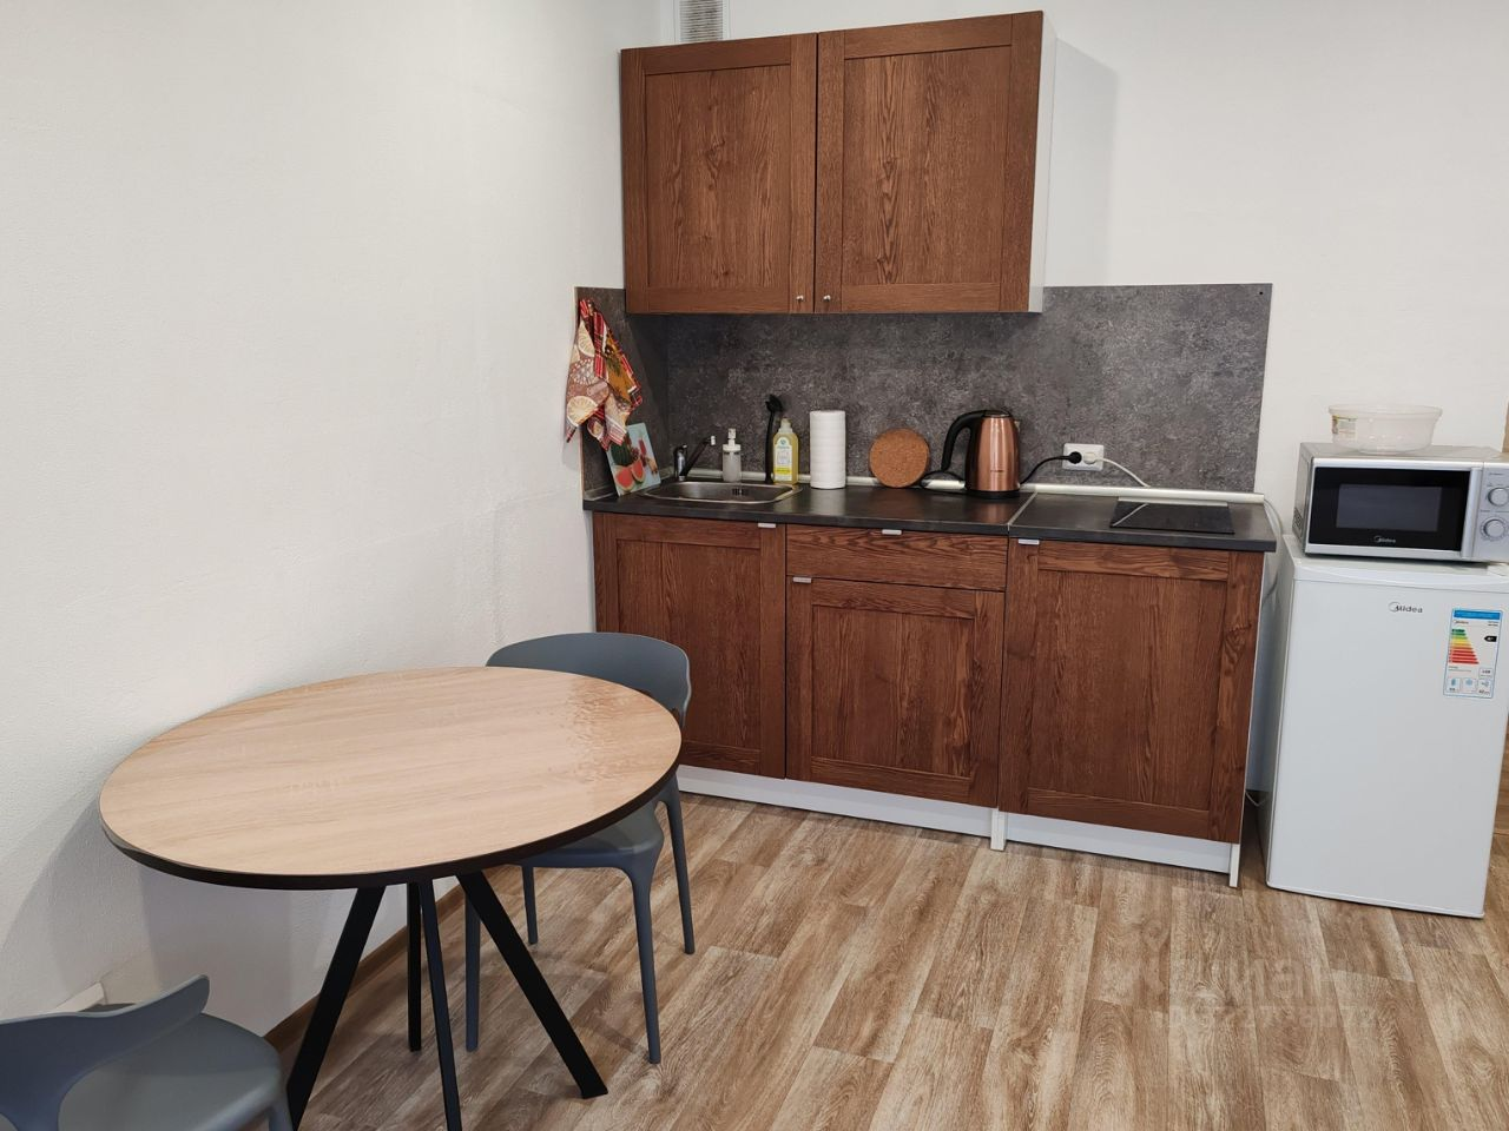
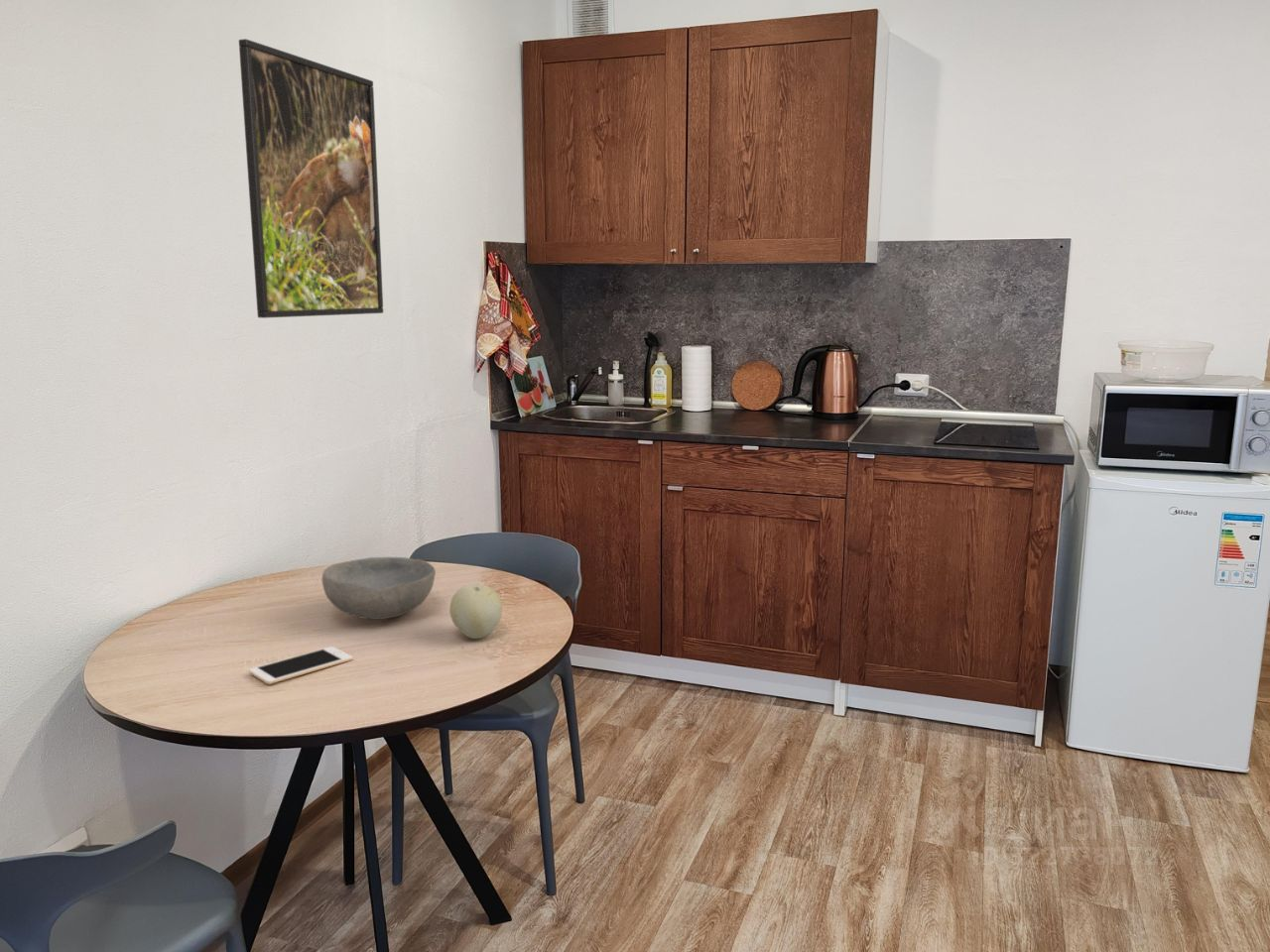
+ cell phone (302, 664)
+ fruit (475, 611)
+ bowl (380, 591)
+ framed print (318, 191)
